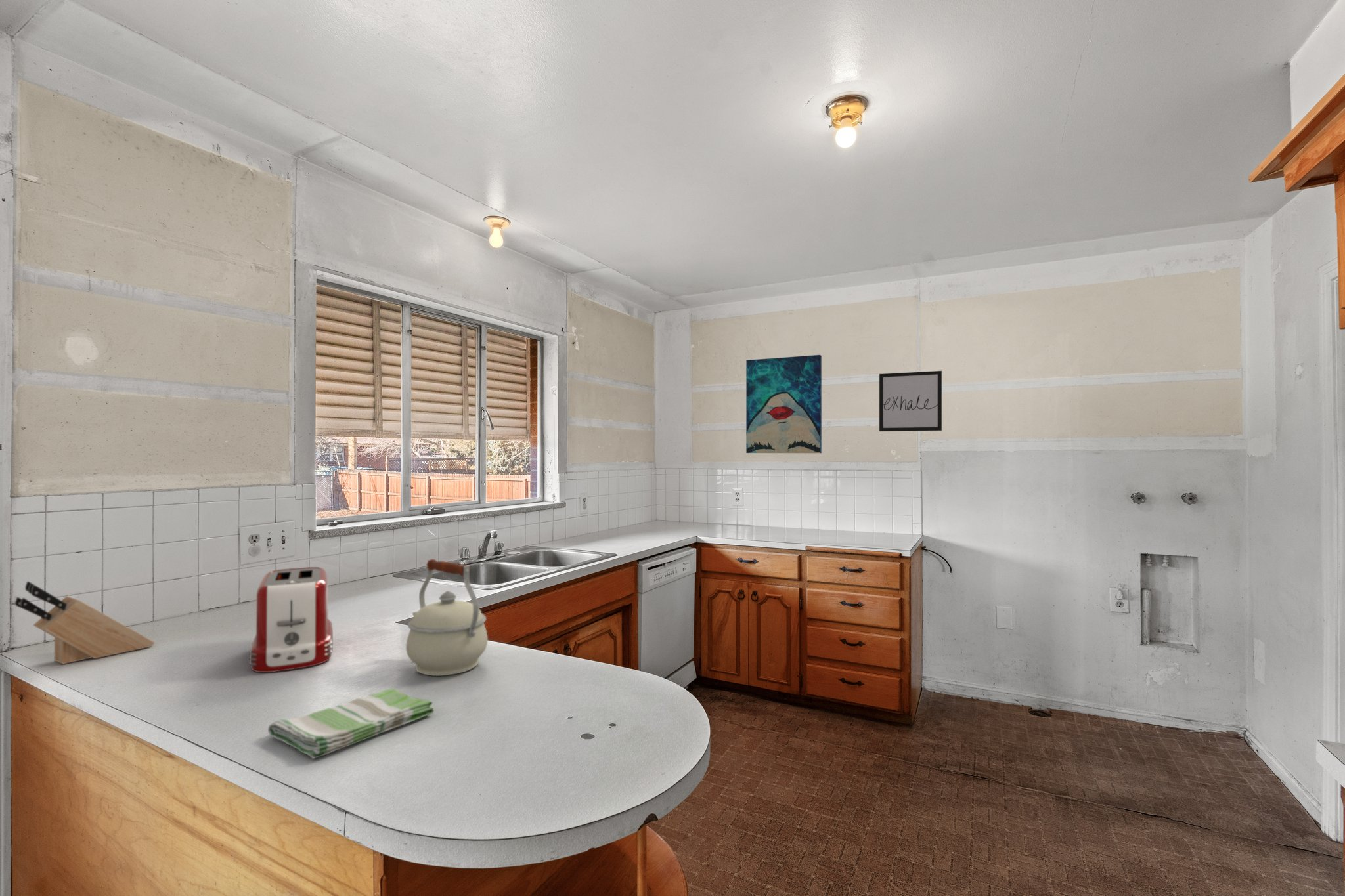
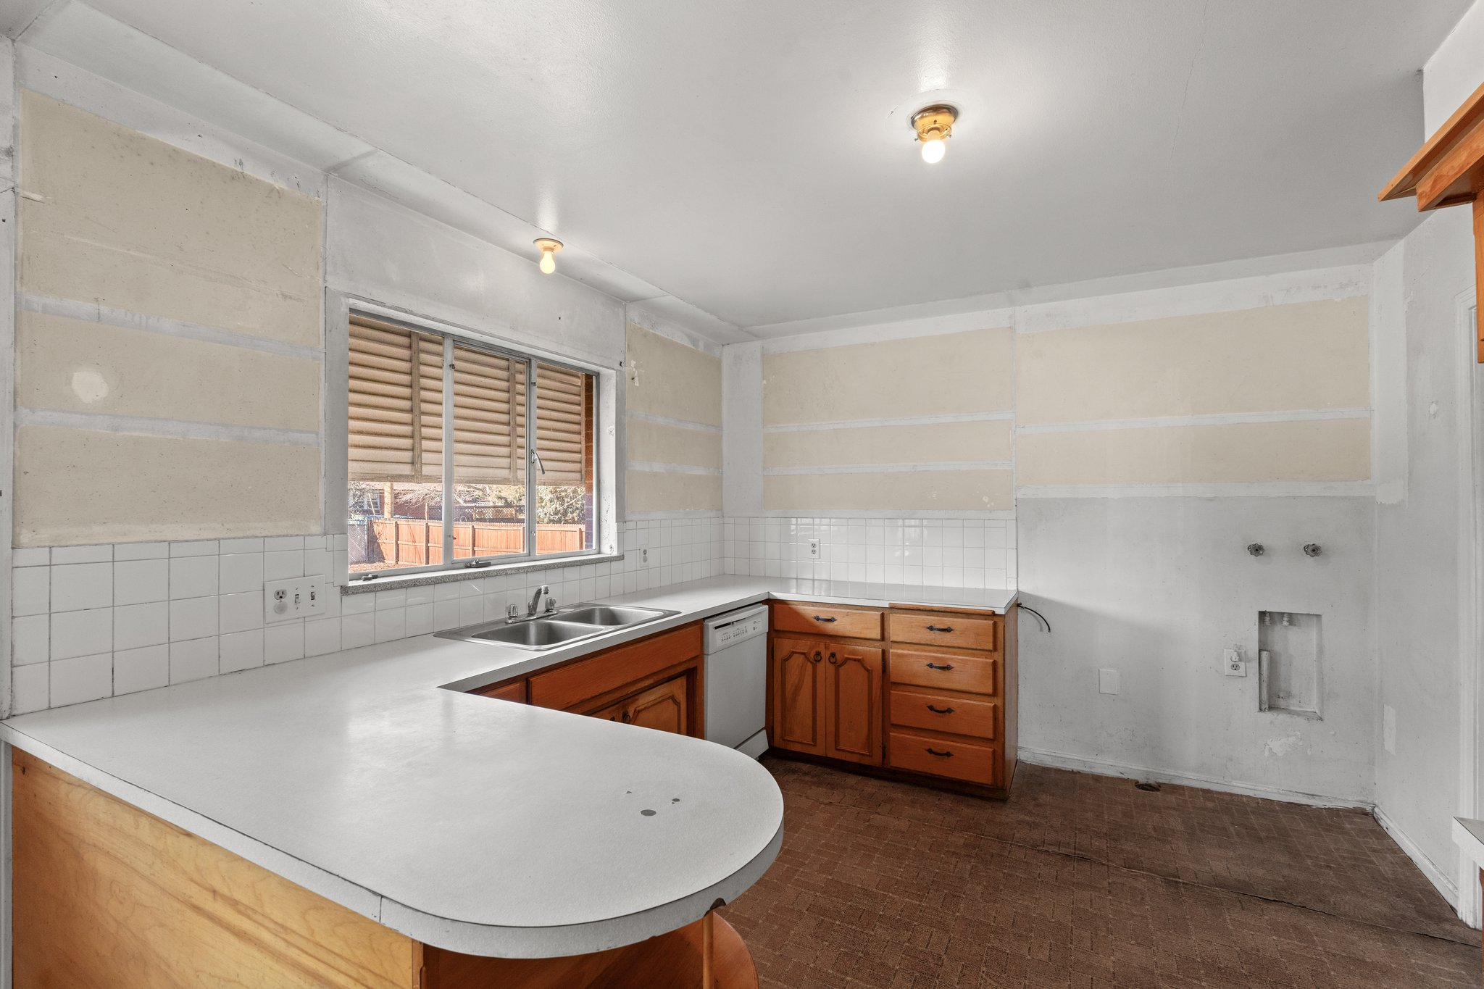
- dish towel (354, 715)
- knife block (87, 616)
- toaster (294, 614)
- wall art (910, 402)
- wall art (783, 405)
- kettle (443, 612)
